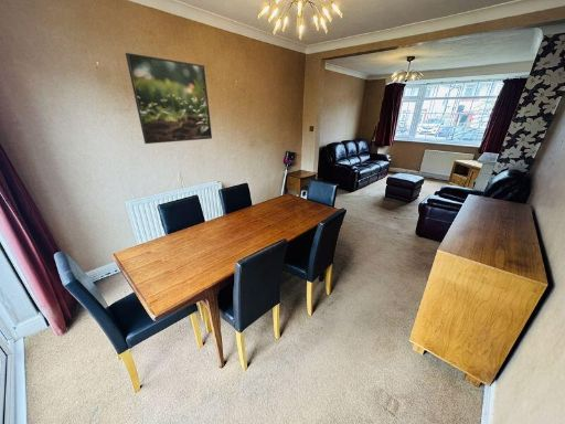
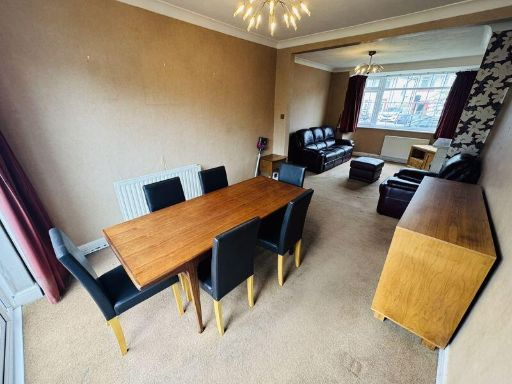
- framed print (175, 103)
